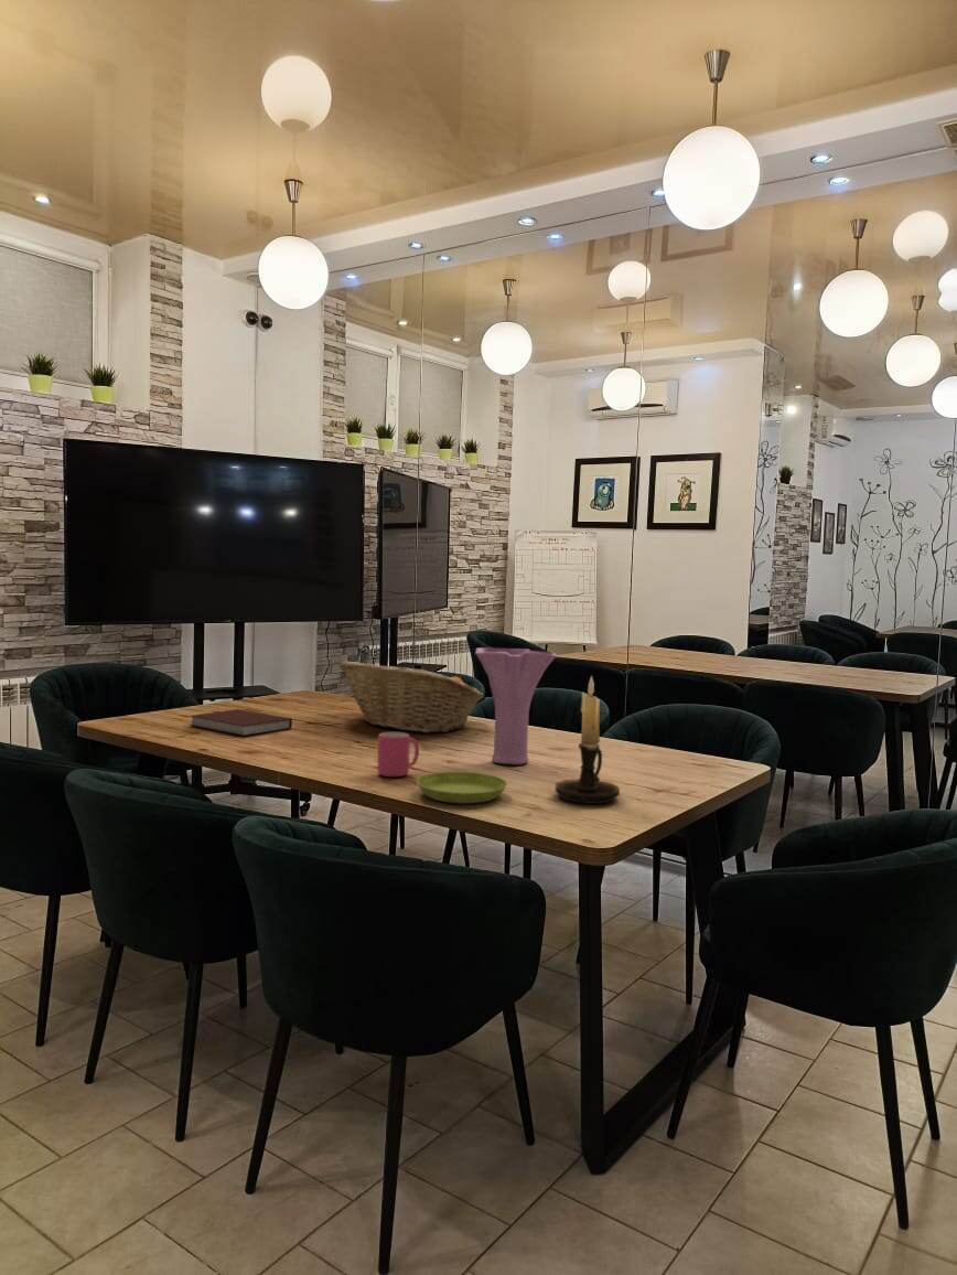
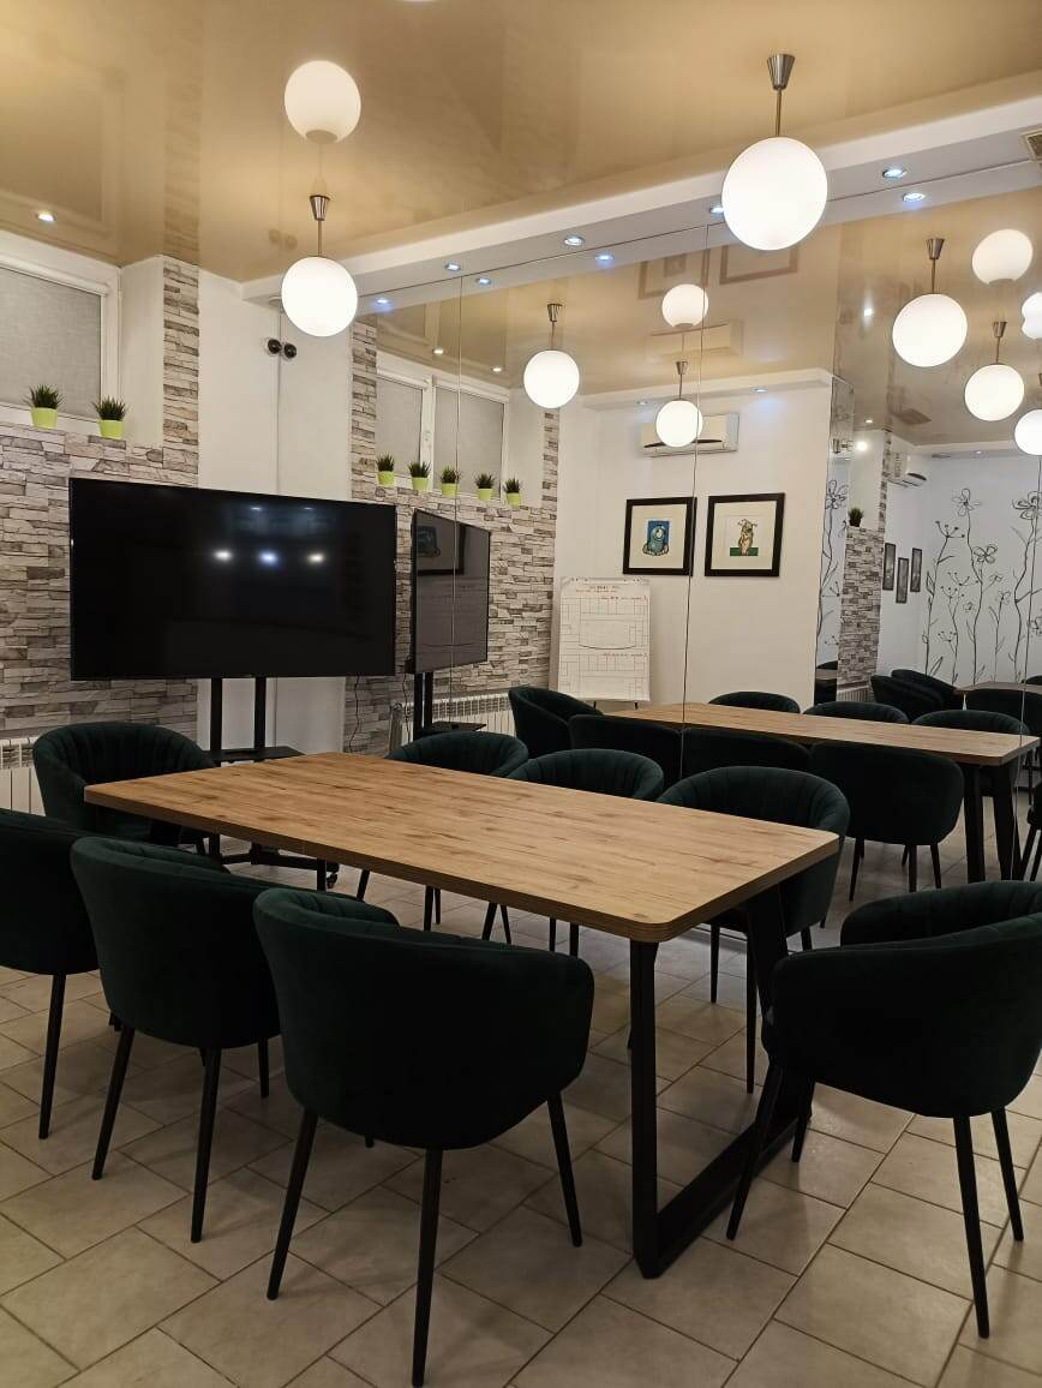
- candle holder (591, 735)
- mug (399, 753)
- notebook (240, 721)
- fruit basket (410, 693)
- saucer (461, 788)
- vase (512, 706)
